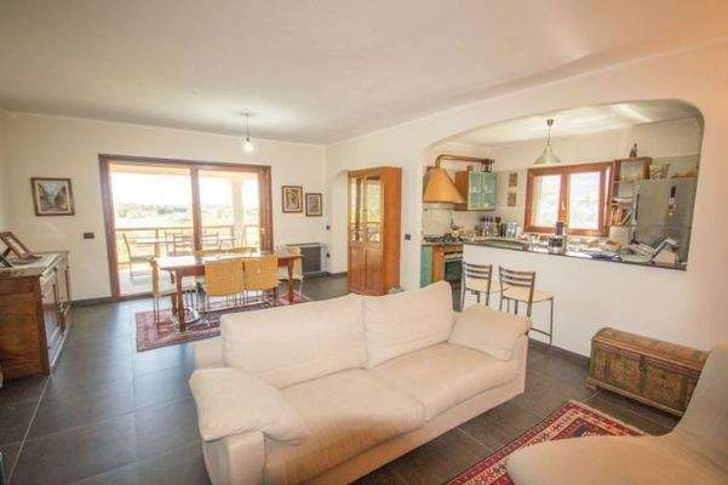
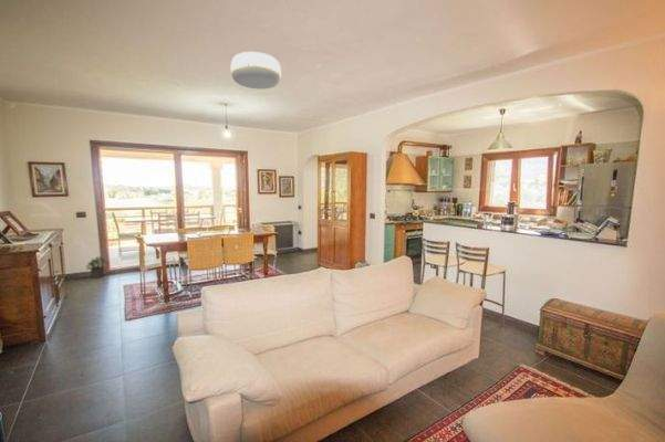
+ potted plant (97, 266)
+ ceiling light (256, 71)
